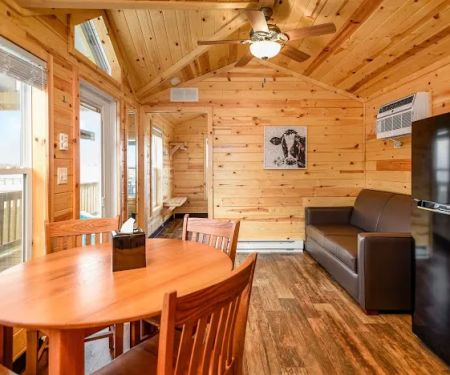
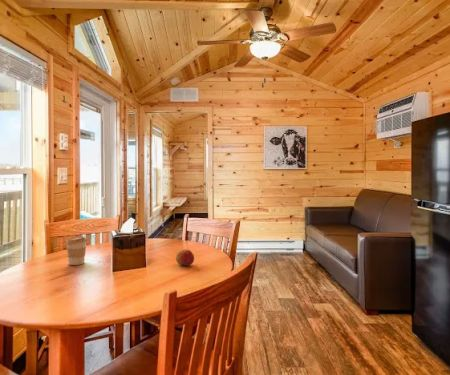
+ coffee cup (76, 250)
+ fruit (184, 257)
